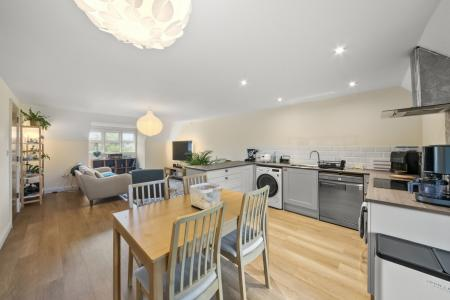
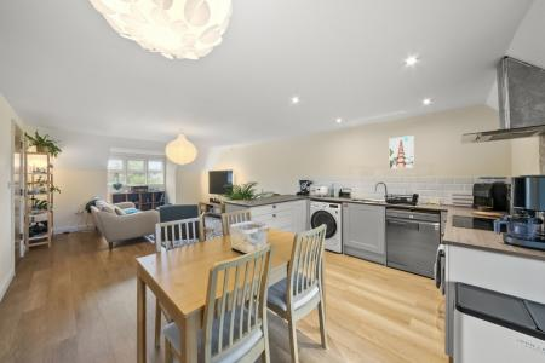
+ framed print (401, 152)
